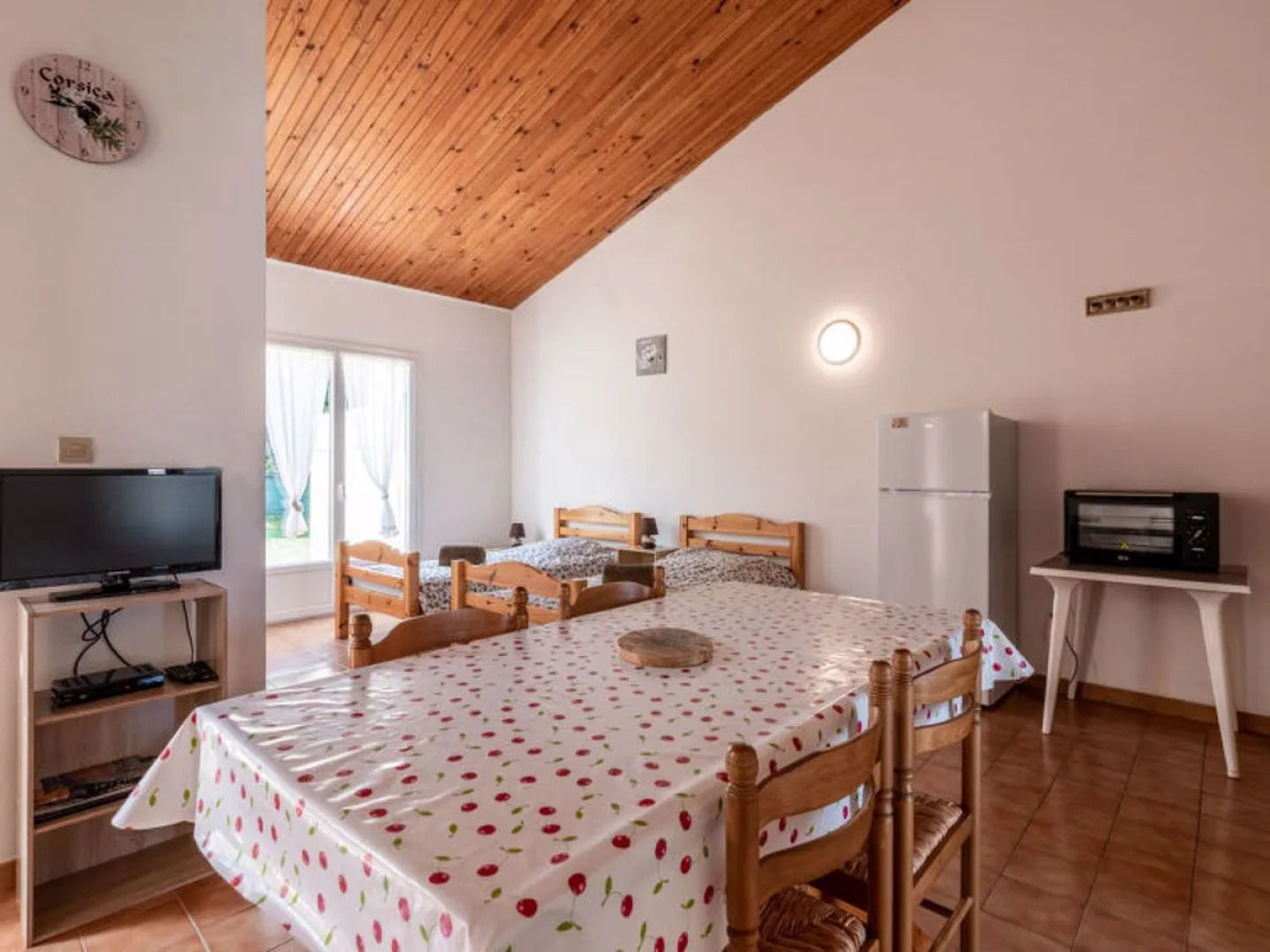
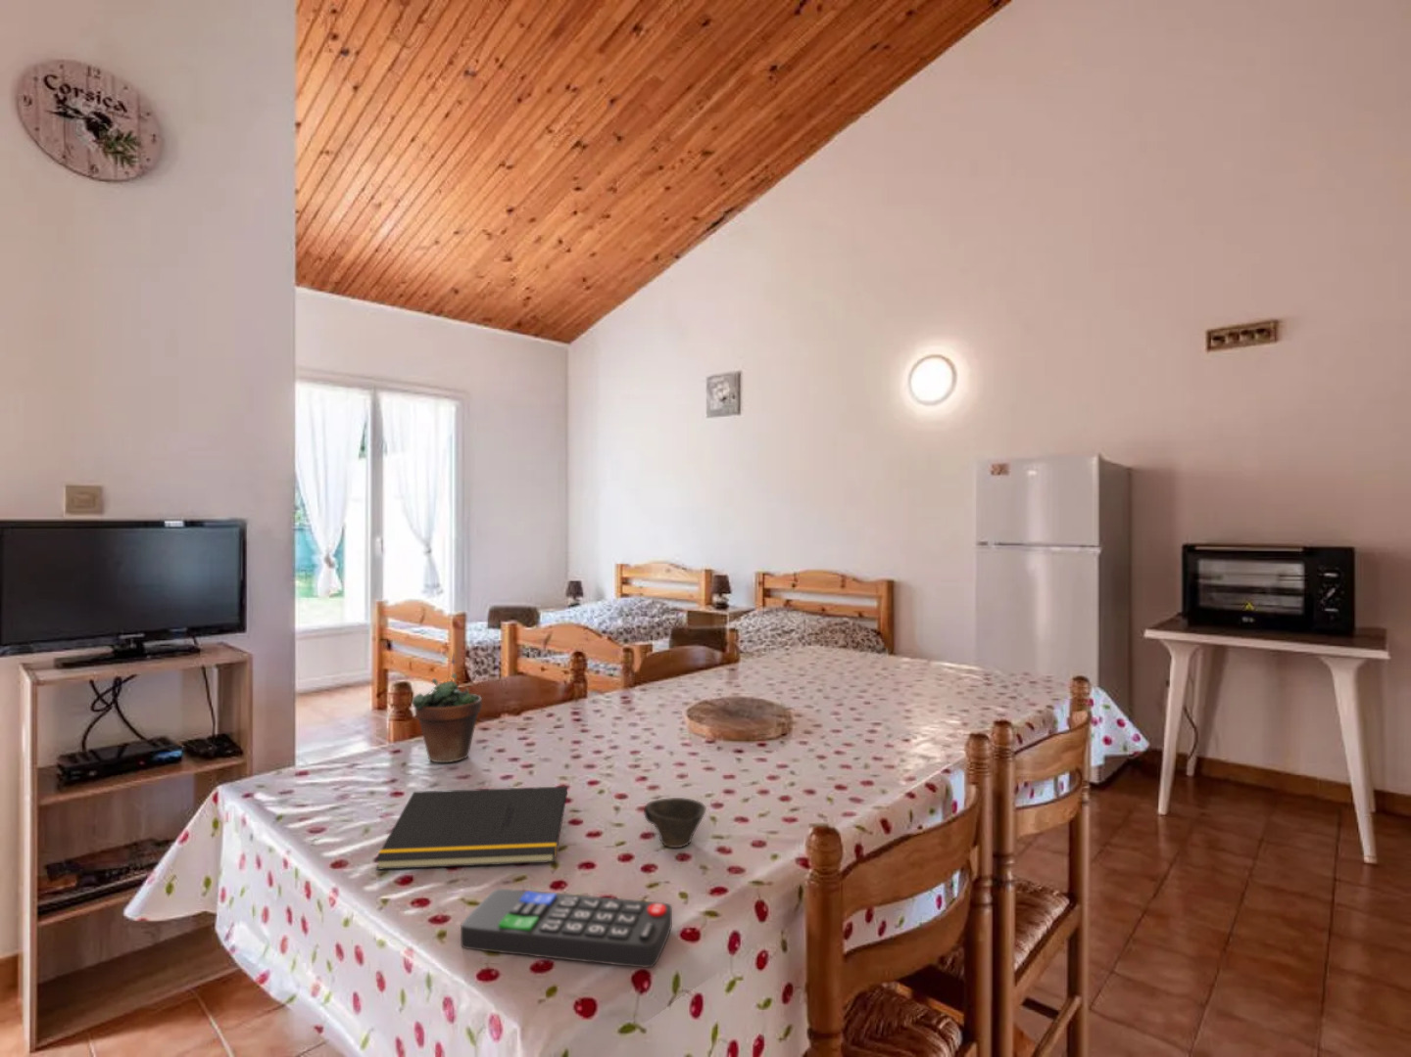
+ notepad (479, 824)
+ succulent plant (449, 705)
+ cup (673, 822)
+ remote control (569, 923)
